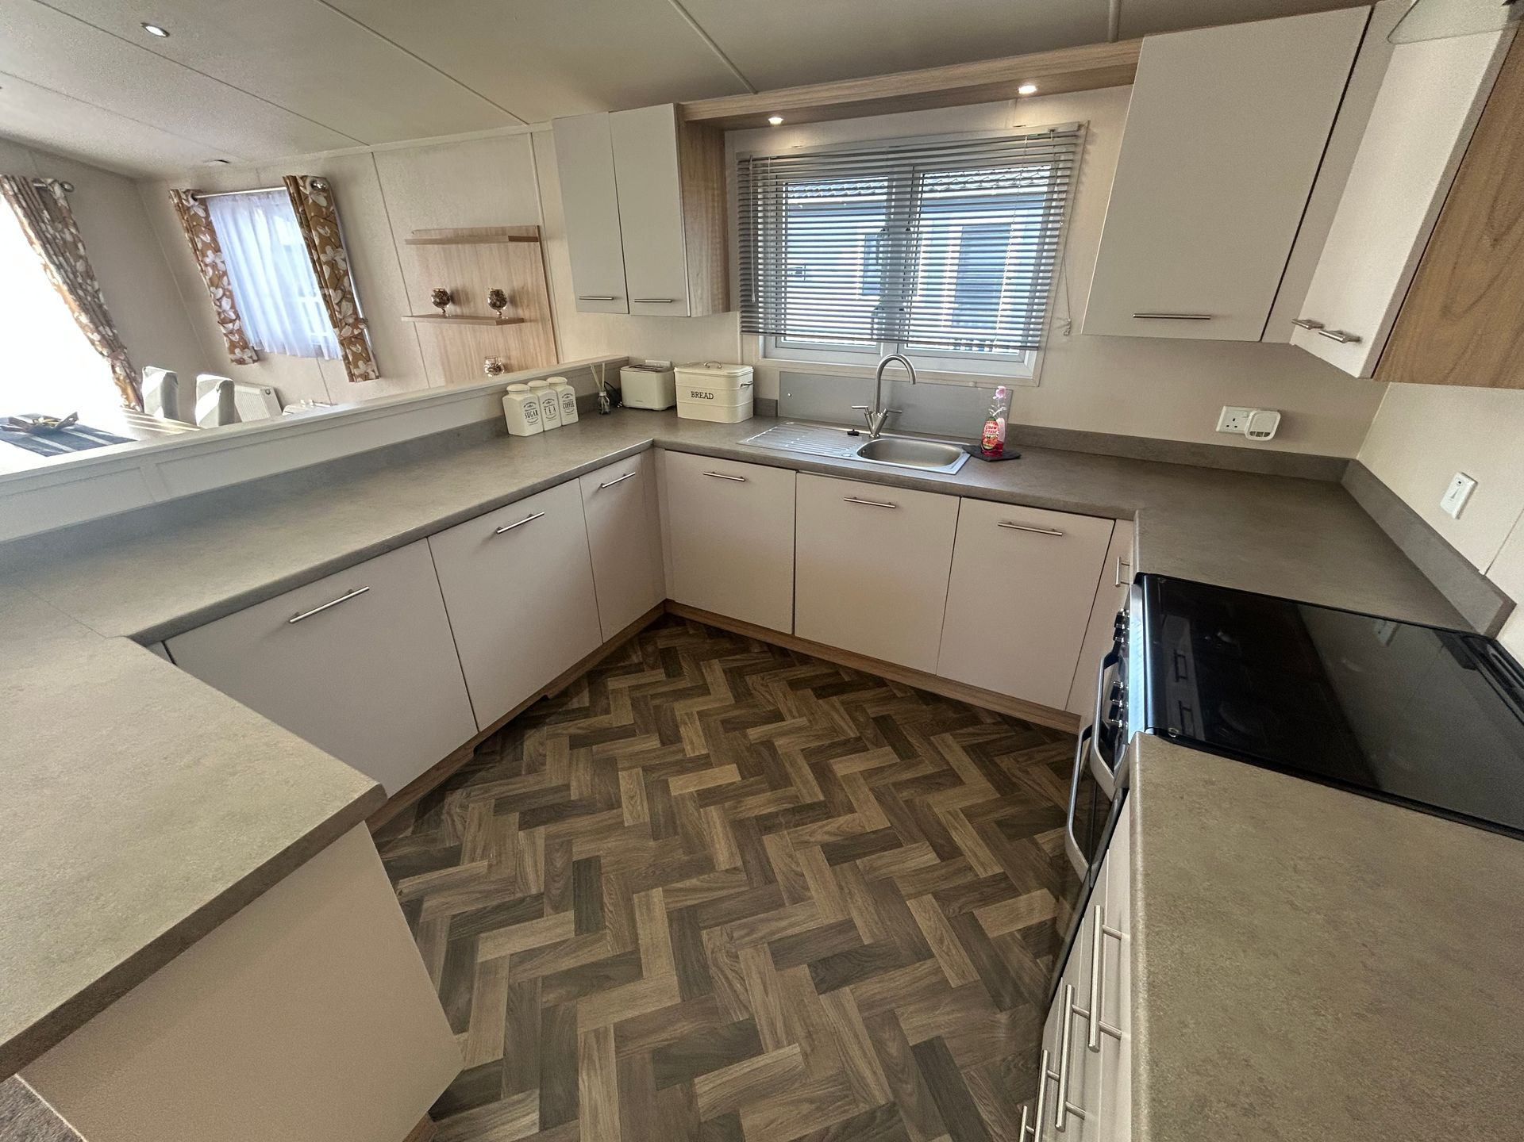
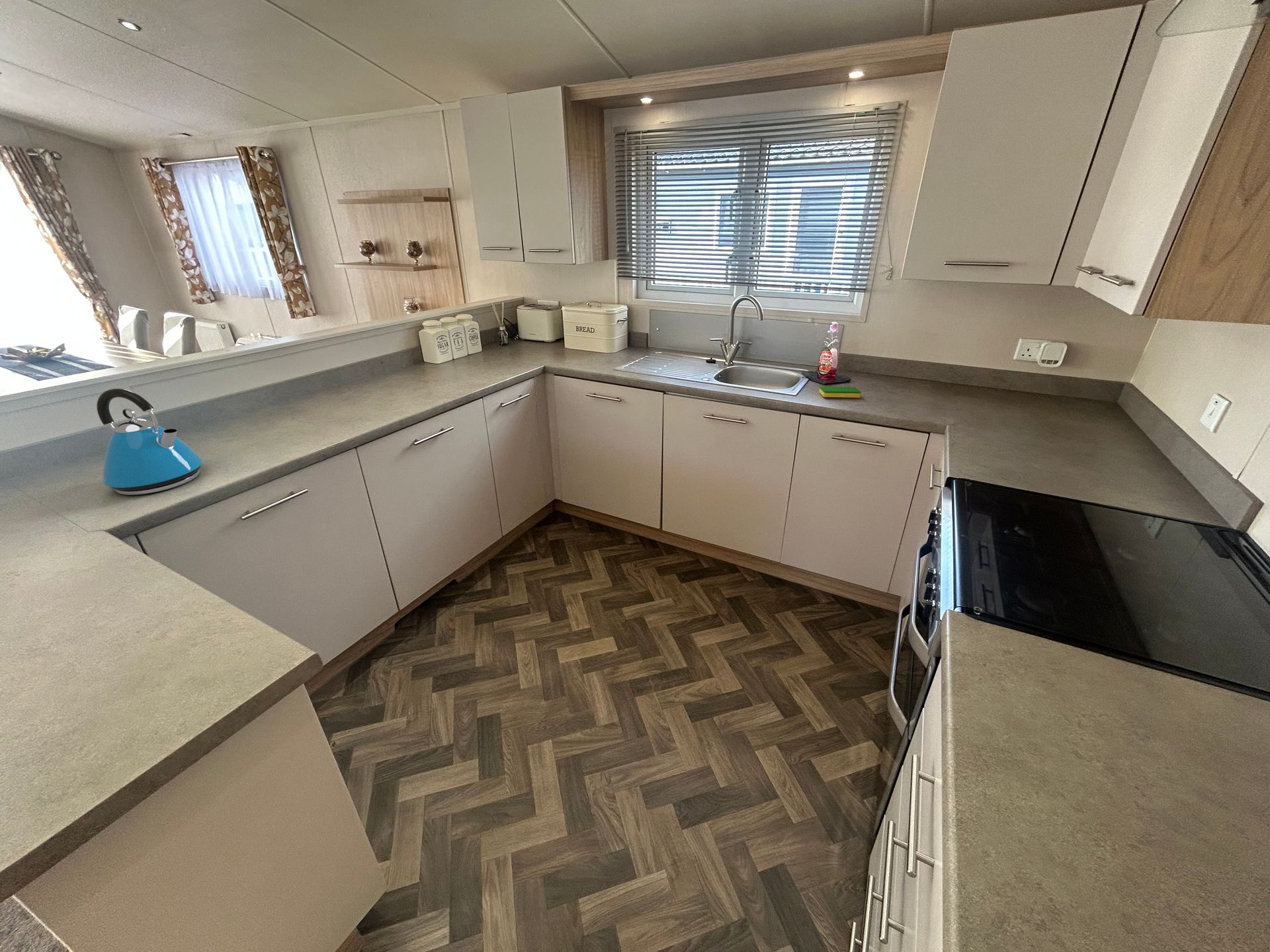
+ dish sponge (839, 392)
+ kettle (137, 436)
